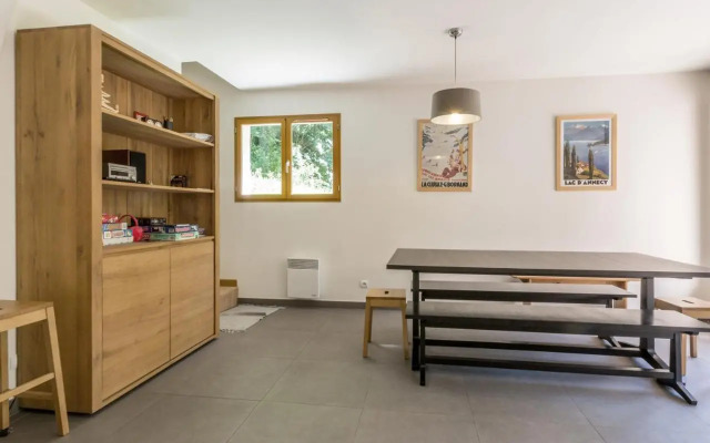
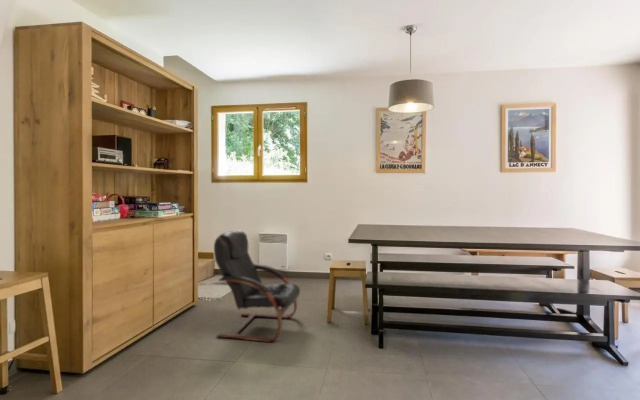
+ armchair (260, 279)
